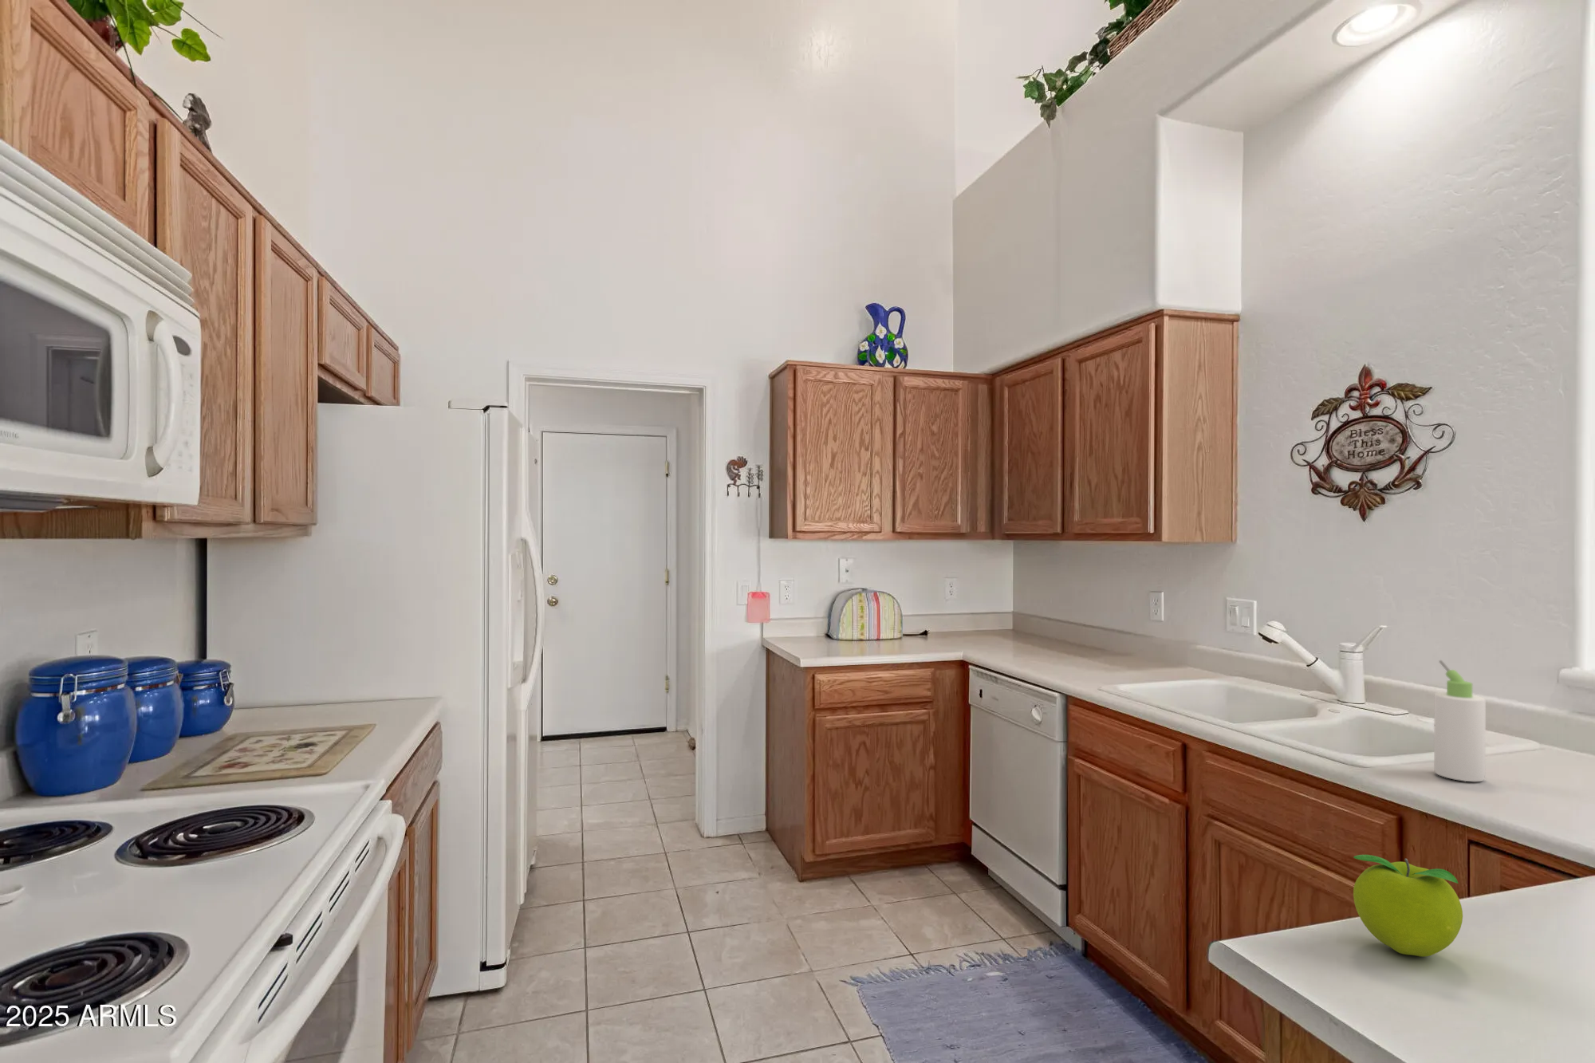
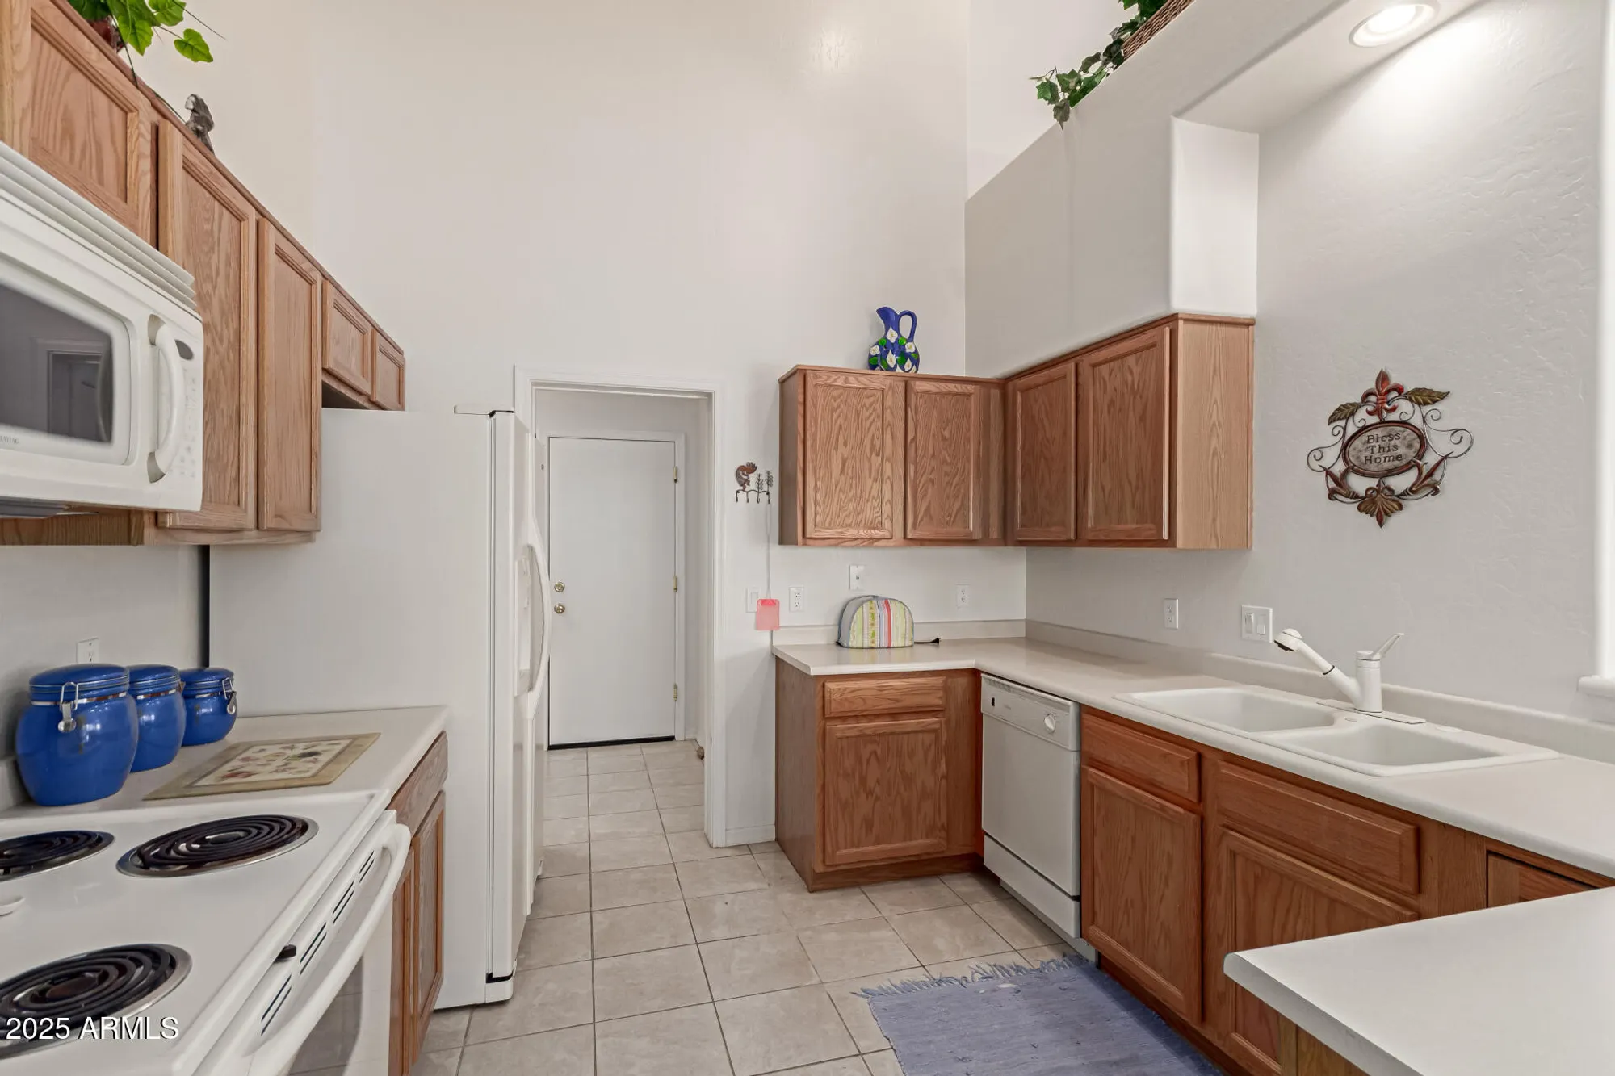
- fruit (1406, 904)
- bottle (1456, 719)
